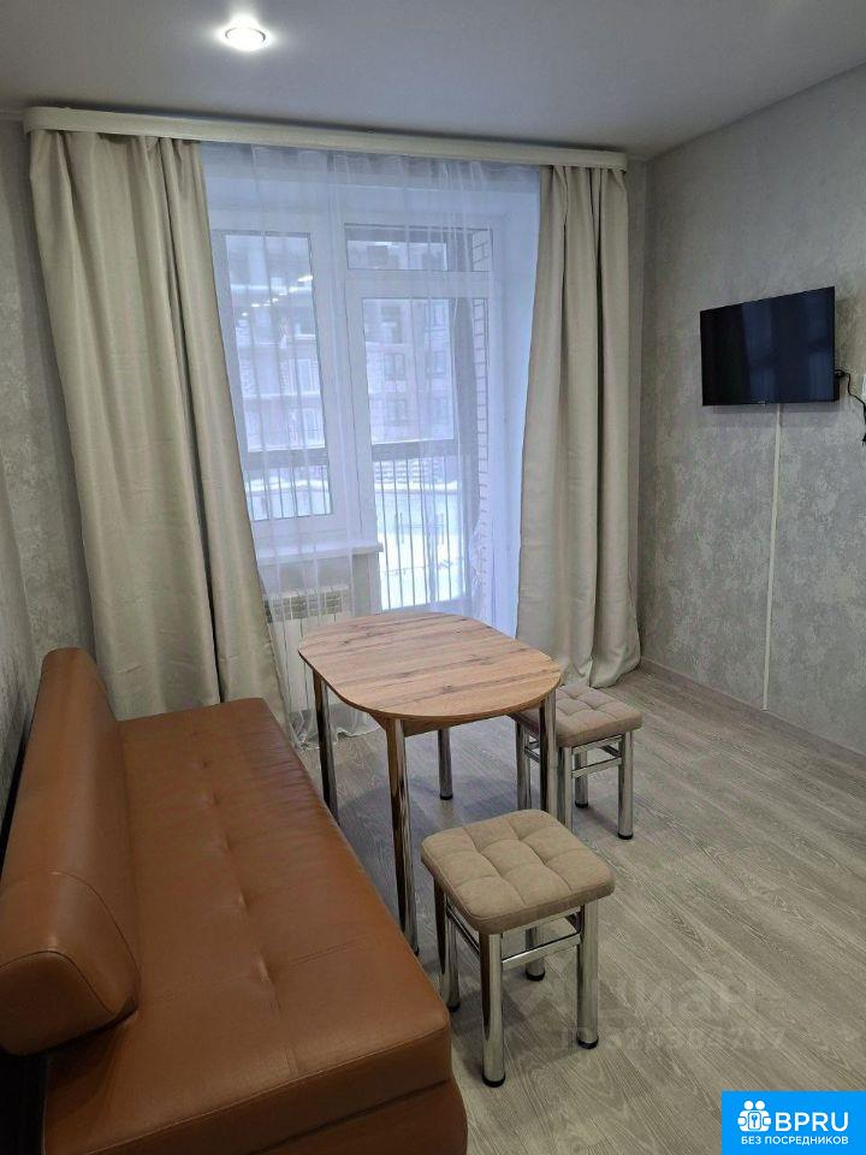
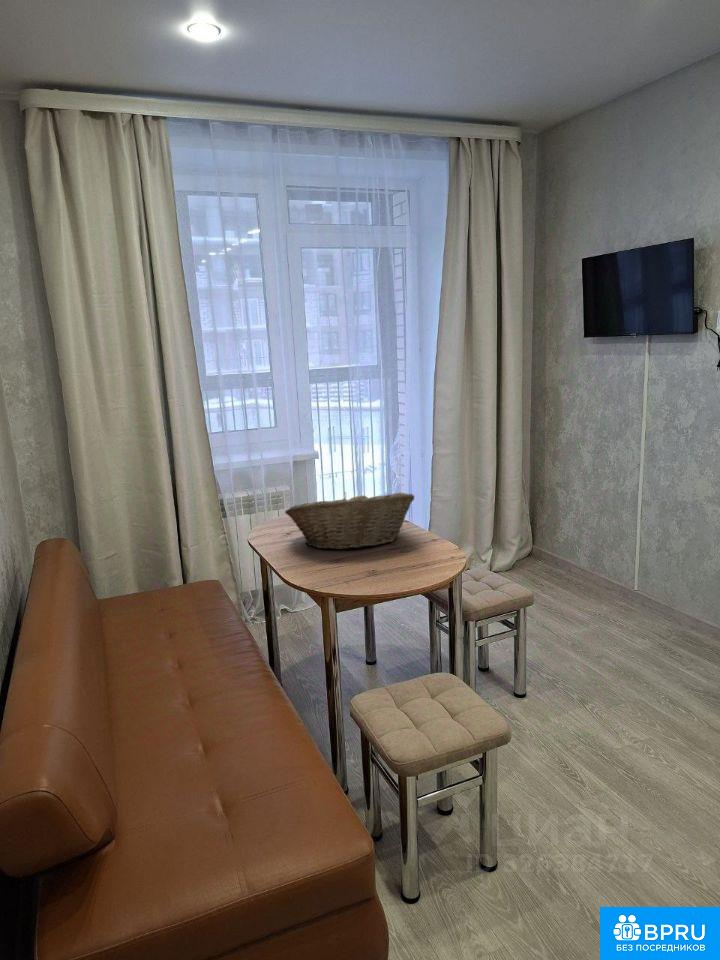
+ fruit basket (350, 514)
